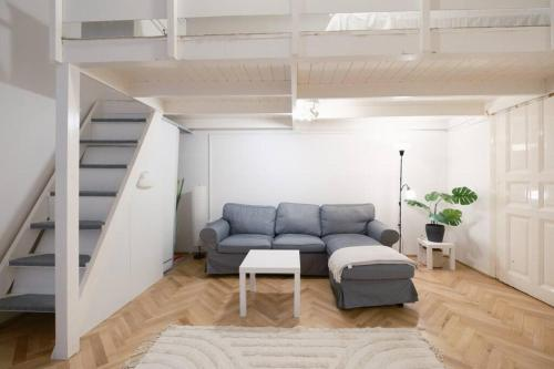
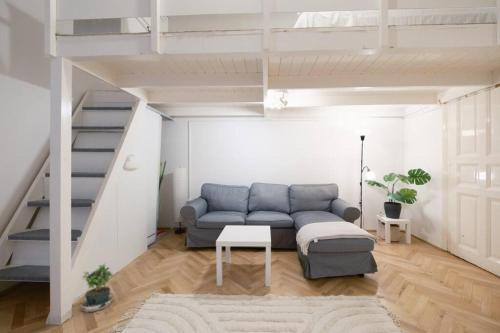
+ potted plant (99, 285)
